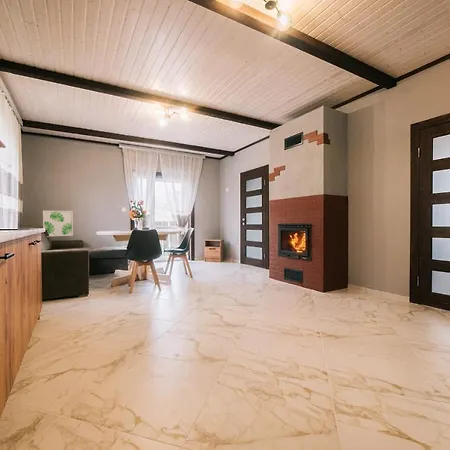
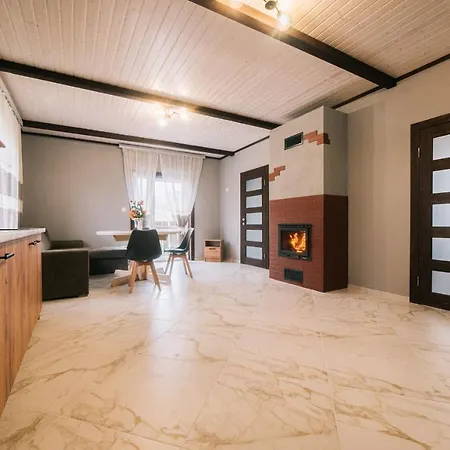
- wall art (58, 223)
